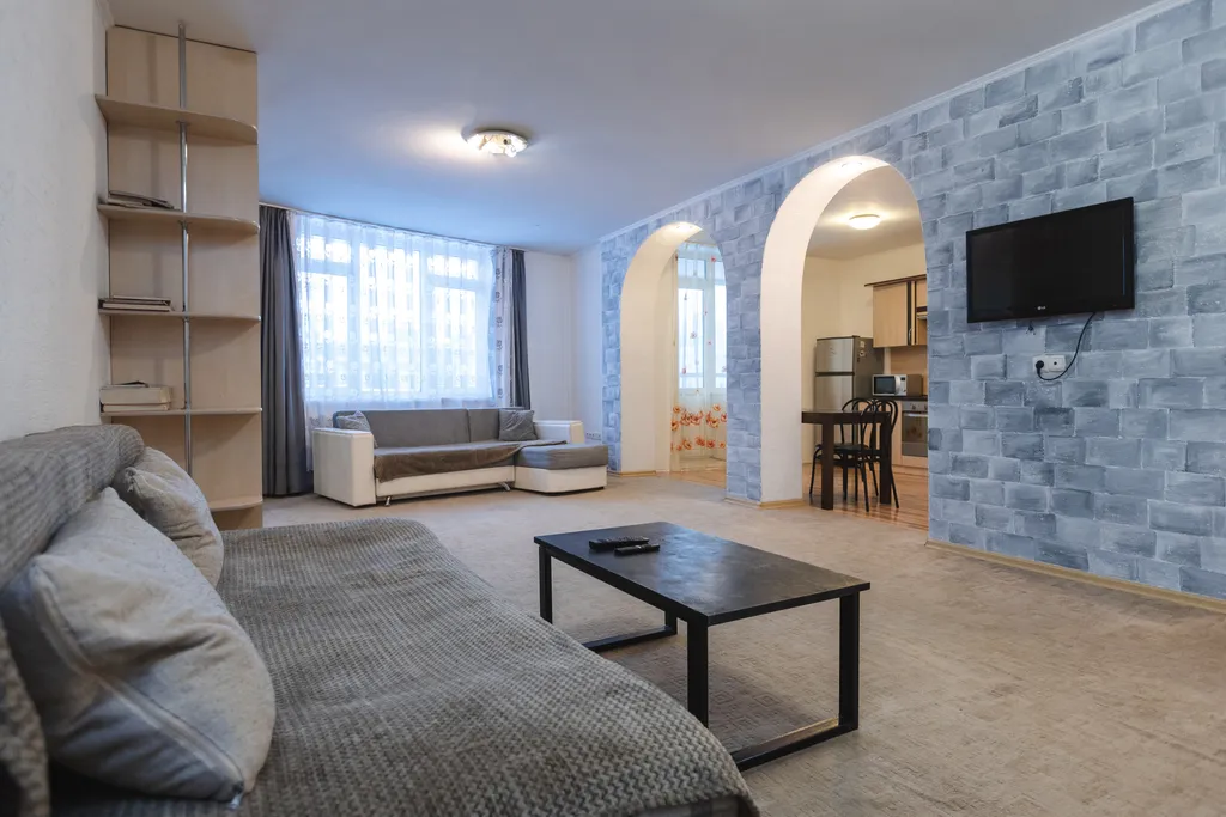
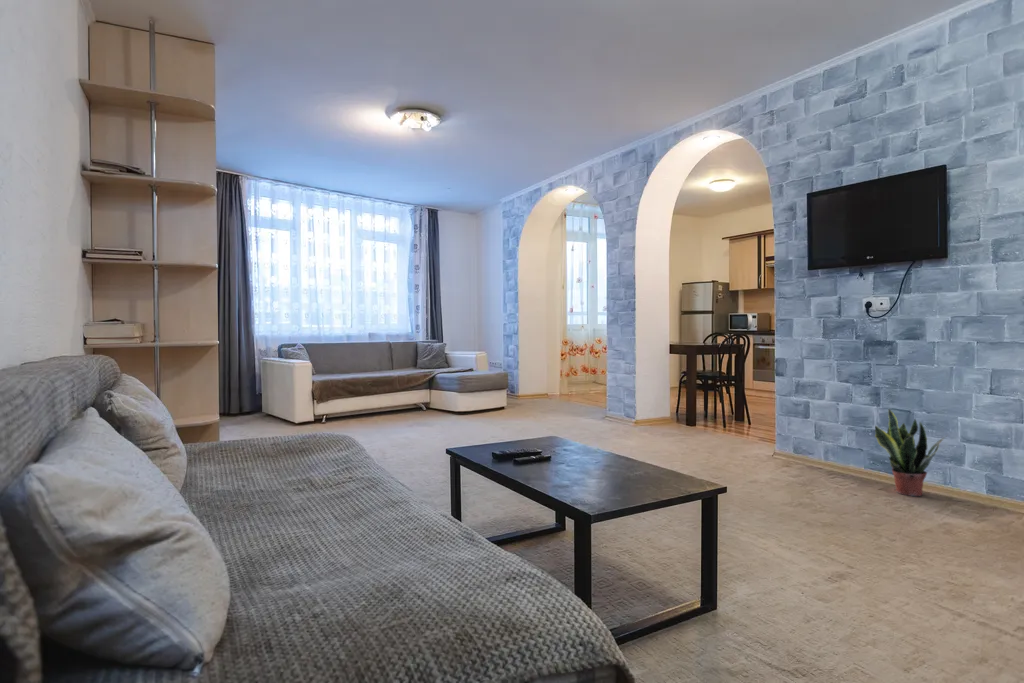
+ potted plant (907, 452)
